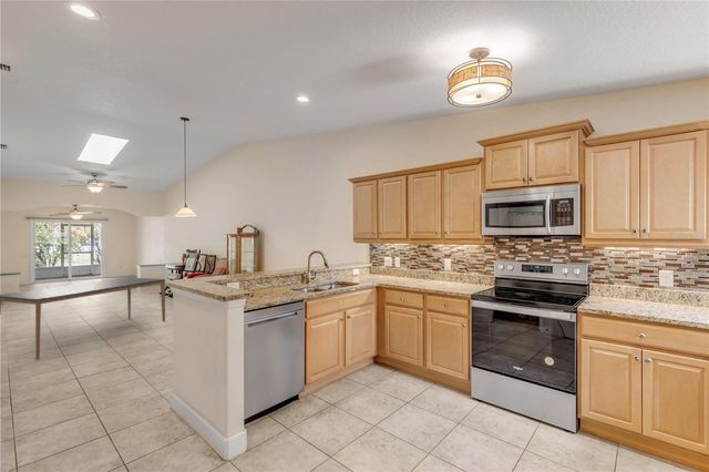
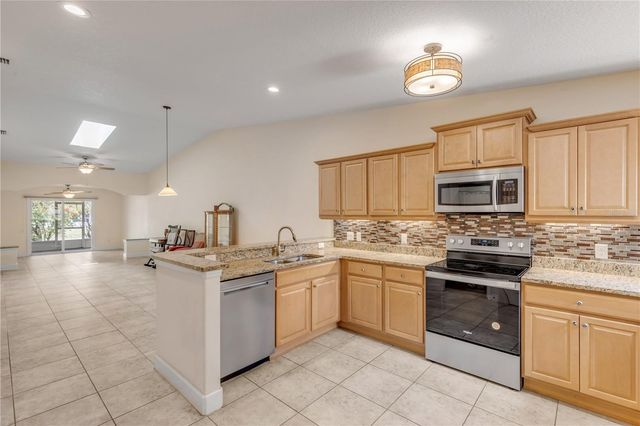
- dining table (91, 295)
